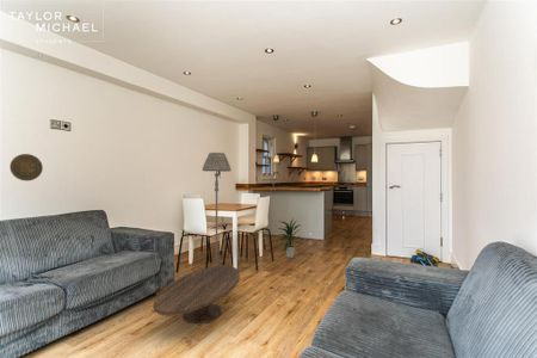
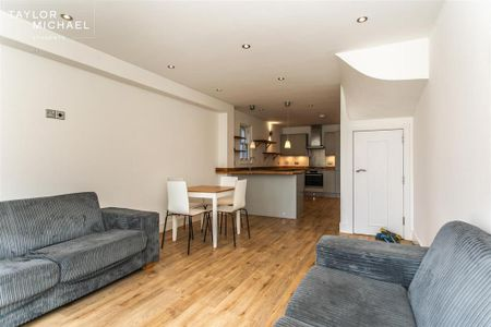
- decorative plate (27, 167)
- indoor plant (289, 237)
- coffee table (202, 298)
- floor lamp (216, 216)
